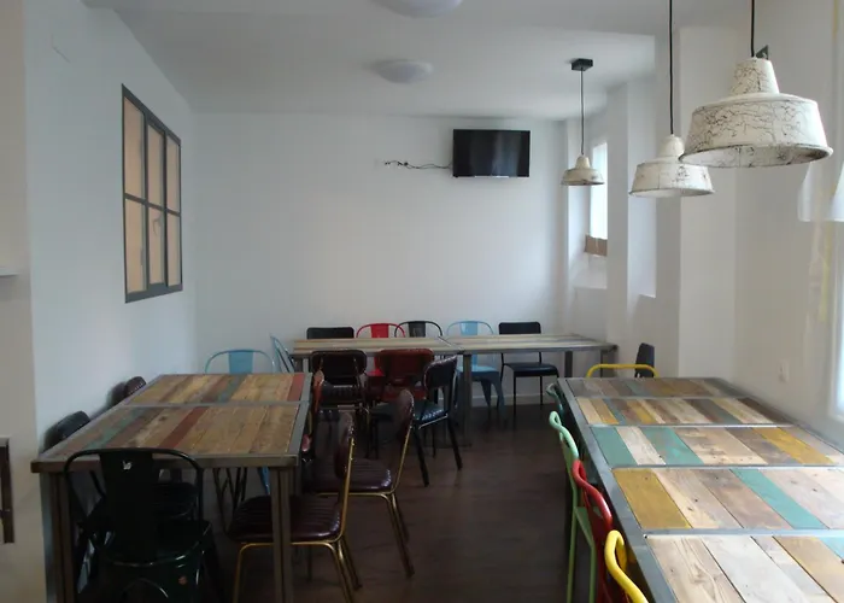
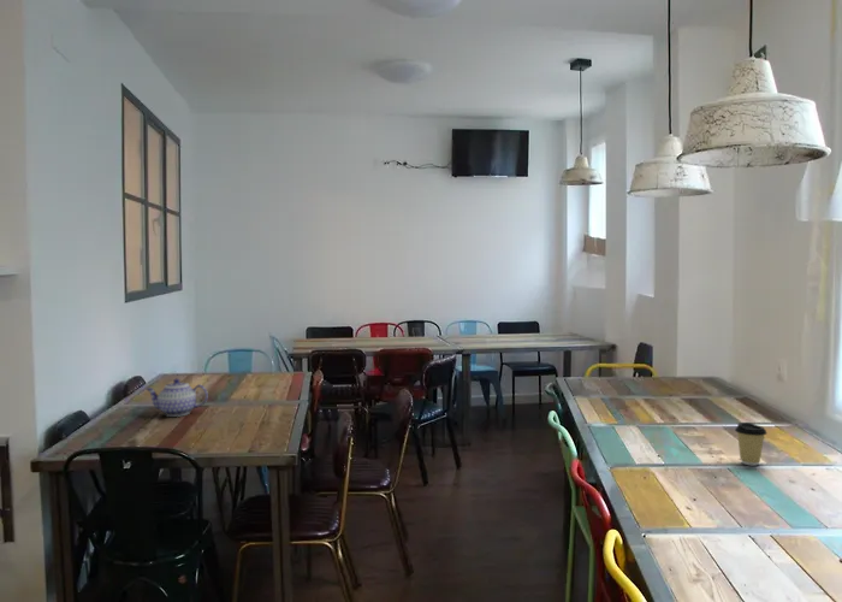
+ coffee cup (749, 443)
+ teapot (177, 396)
